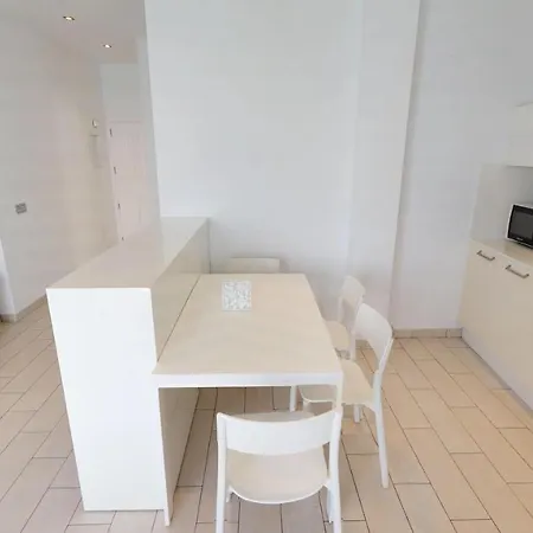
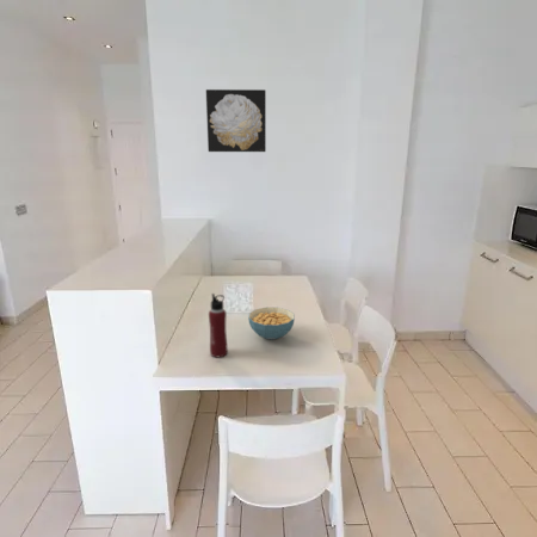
+ cereal bowl (271, 326)
+ wall art (236, 121)
+ water bottle (217, 323)
